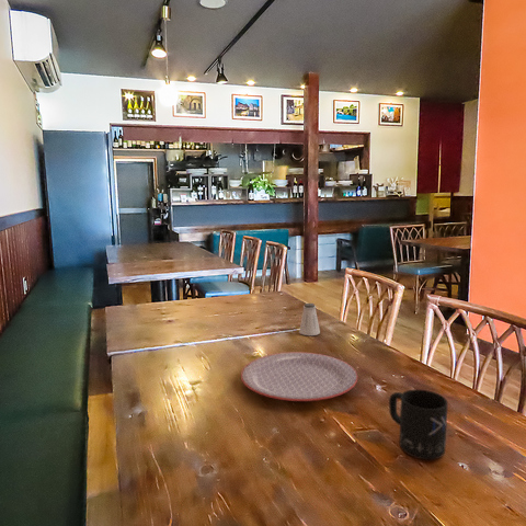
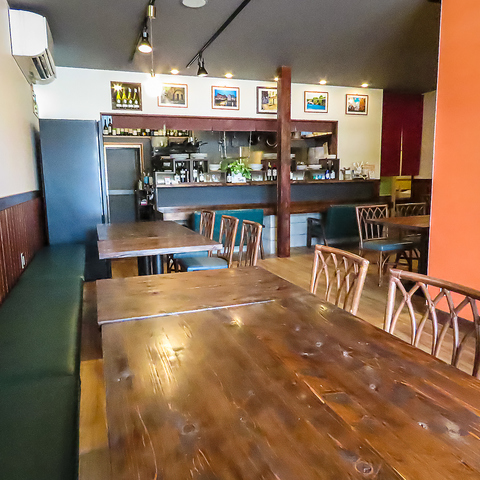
- plate (298, 377)
- saltshaker (309, 318)
- mug (414, 420)
